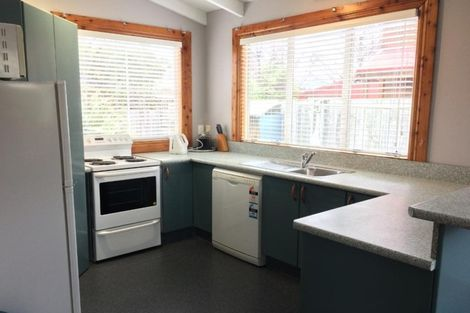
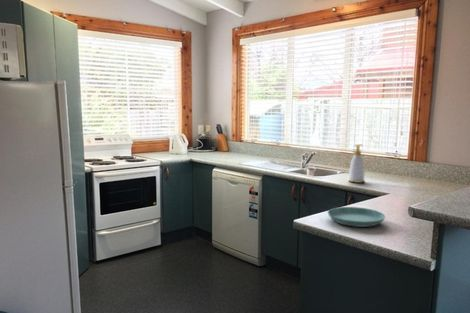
+ saucer (355, 216)
+ soap bottle (357, 163)
